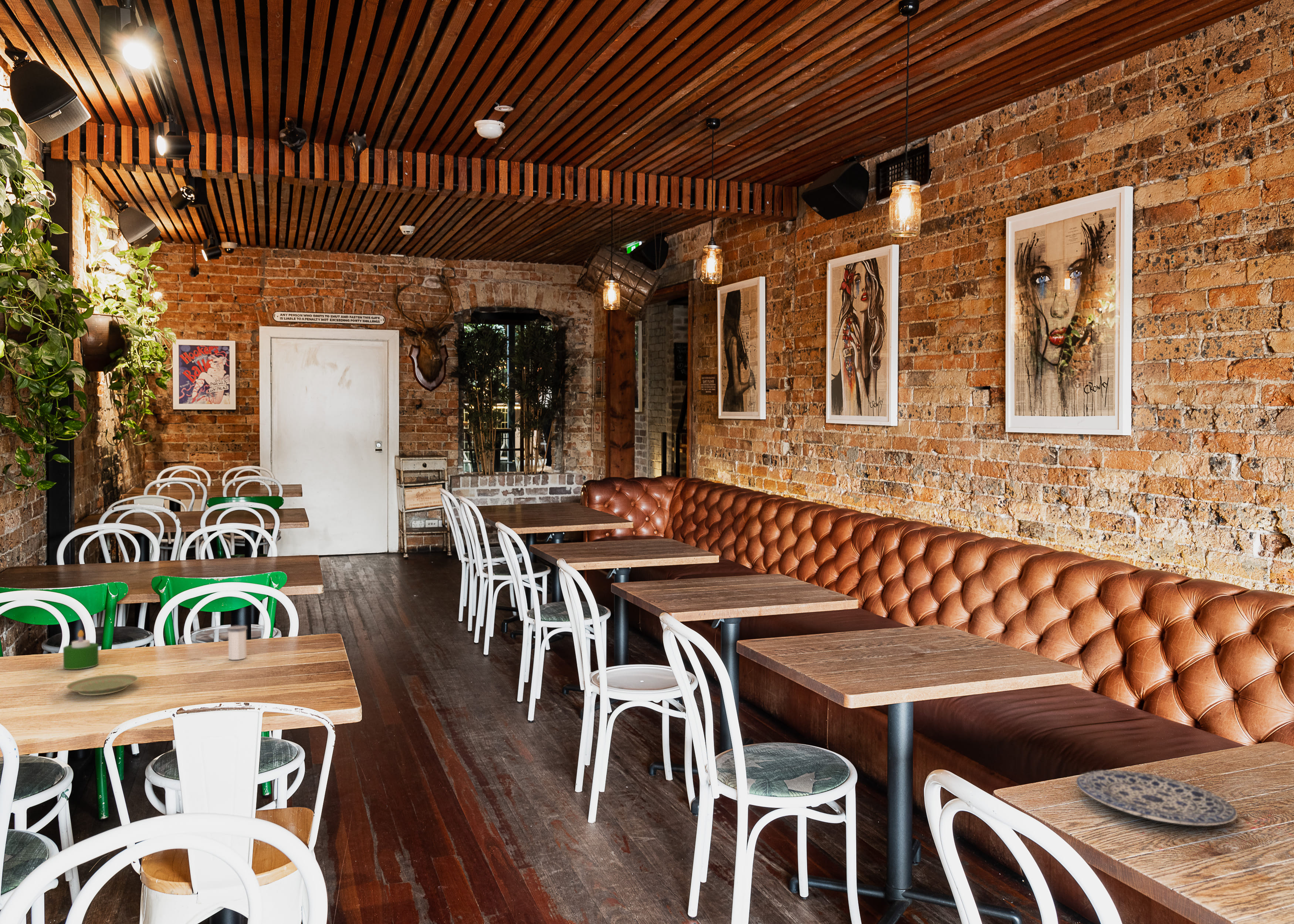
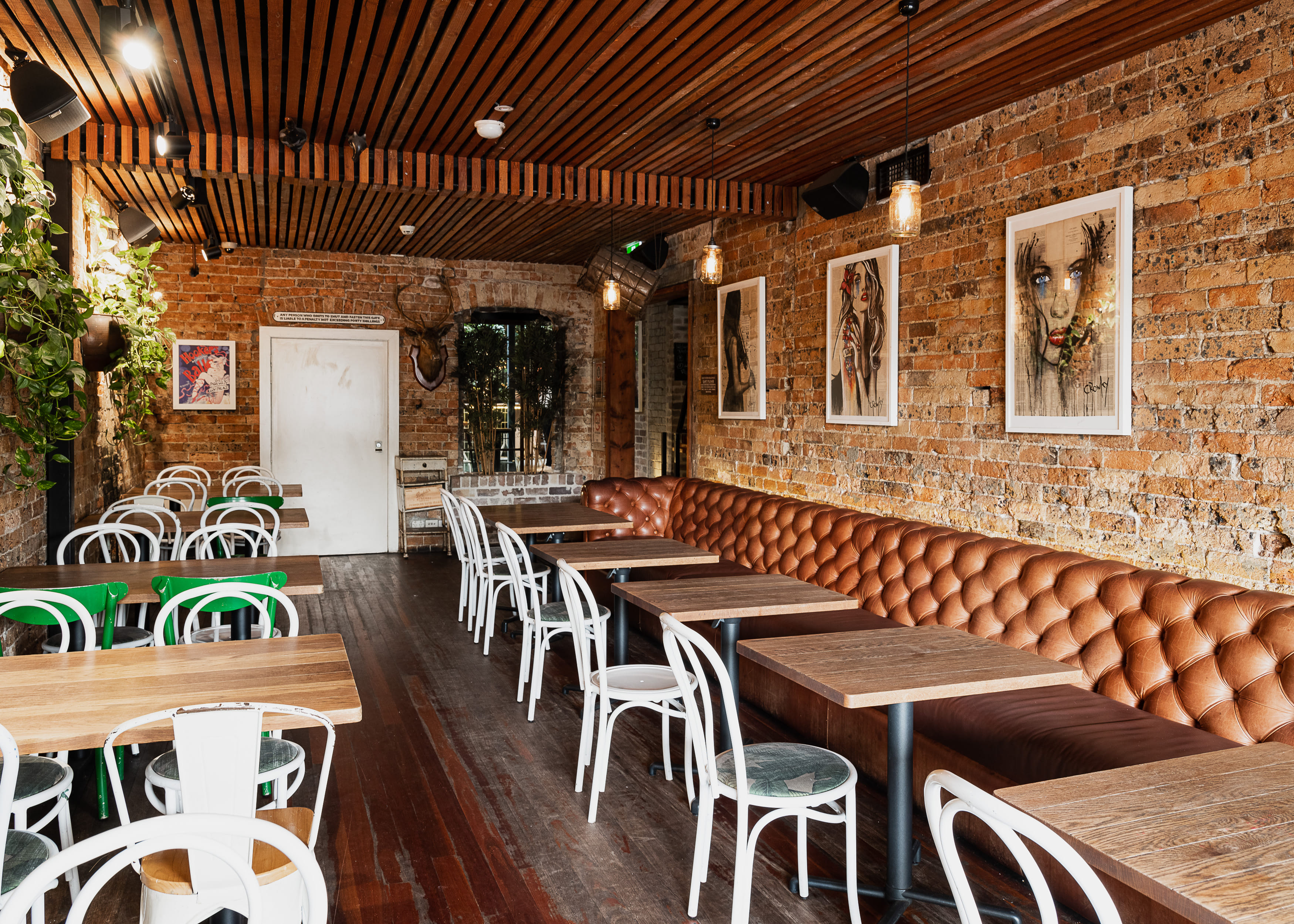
- plate (103, 686)
- candle (81, 648)
- salt shaker (237, 642)
- plate (1154, 798)
